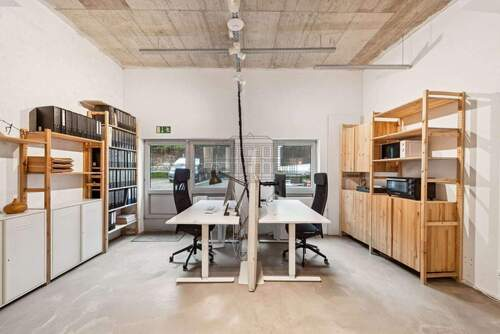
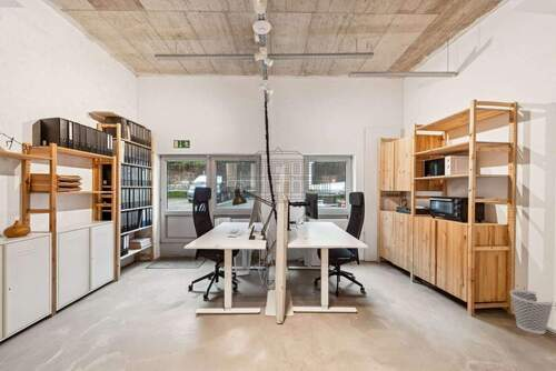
+ wastebasket (530, 311)
